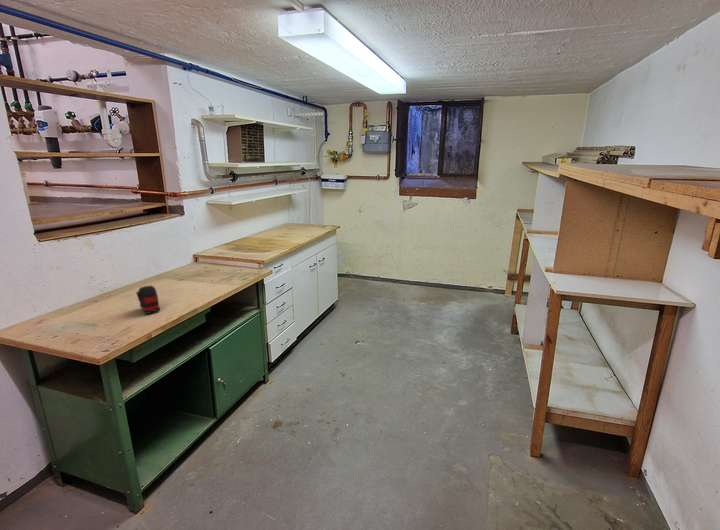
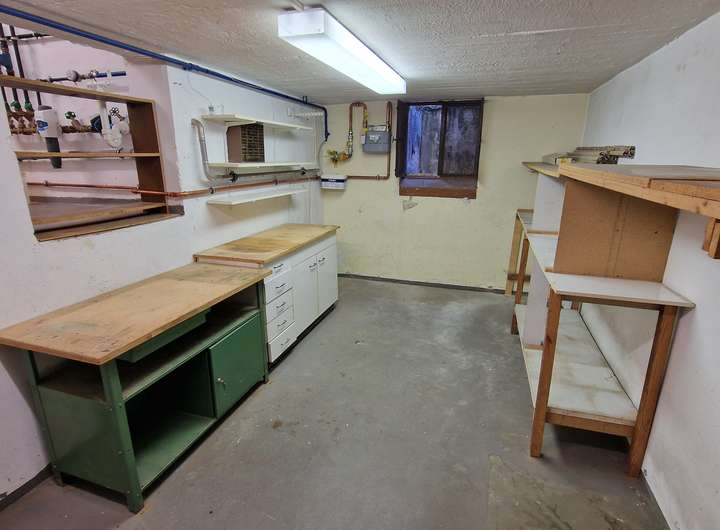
- tape measure (147, 298)
